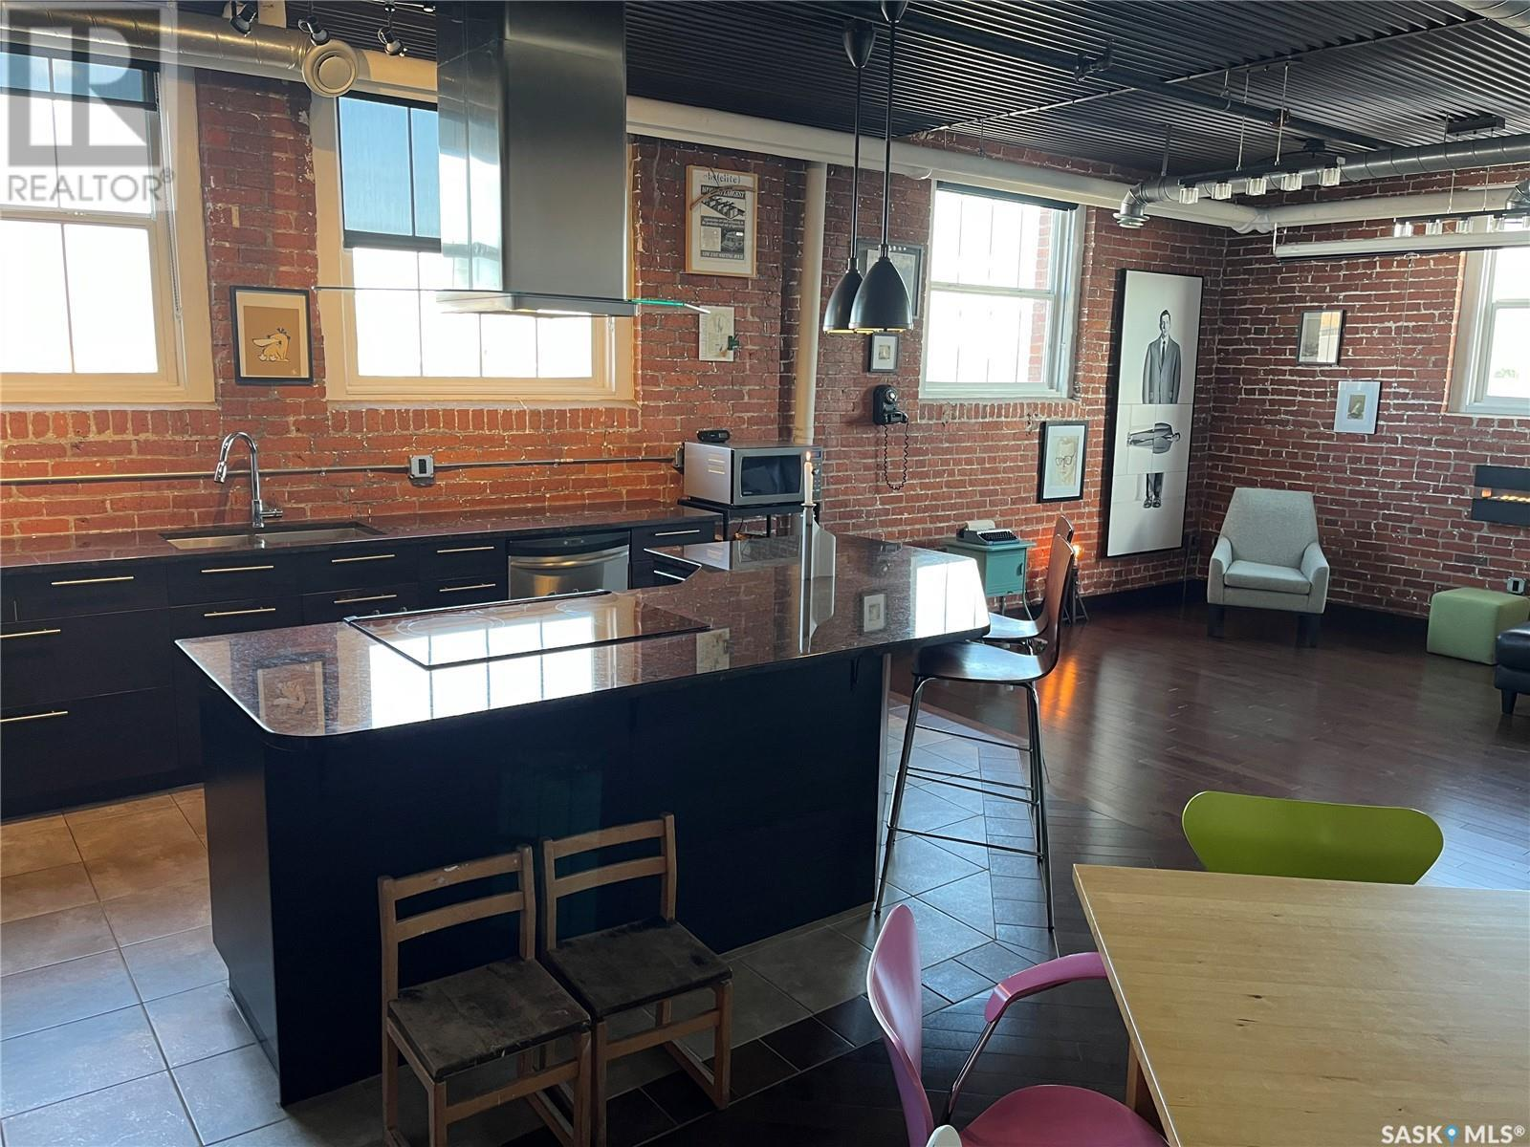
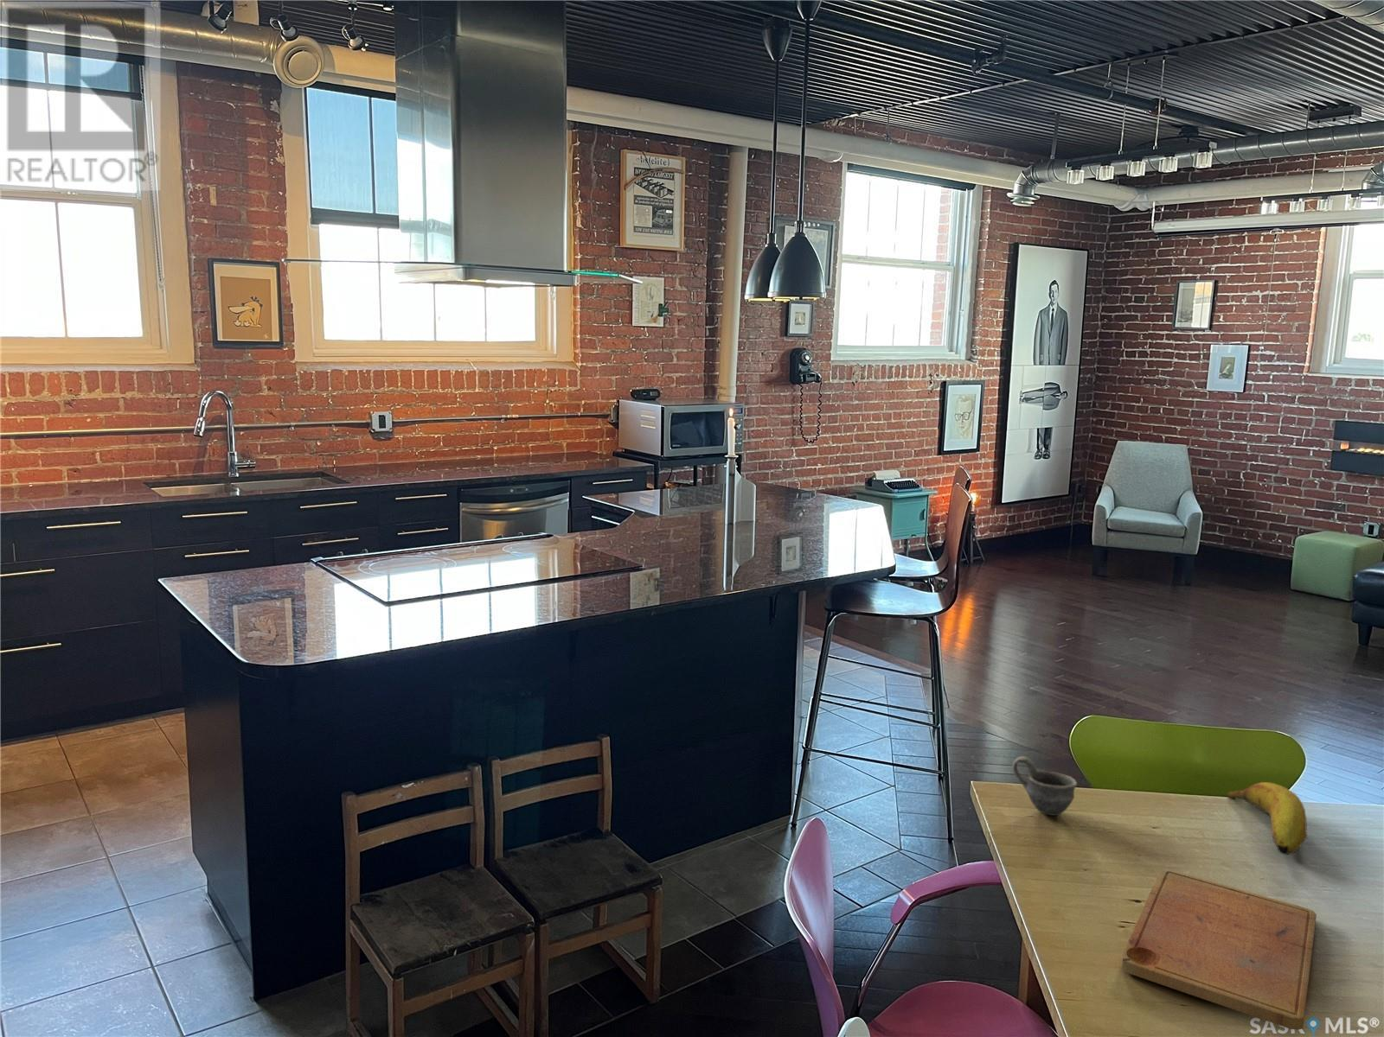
+ cutting board (1223, 939)
+ fruit (1261, 809)
+ cup (1046, 785)
